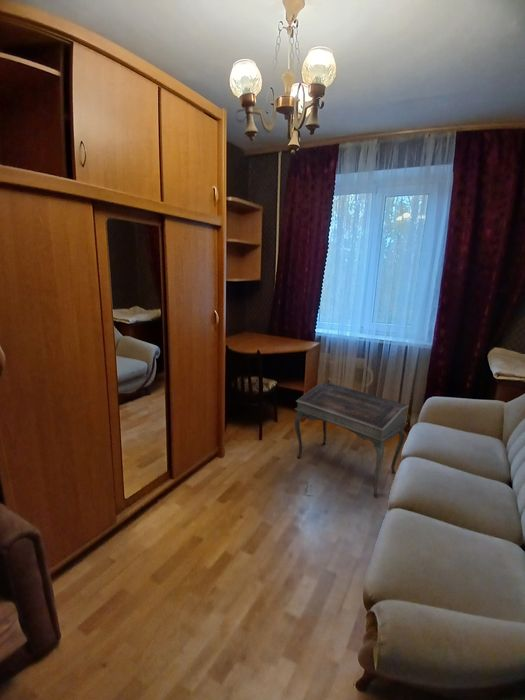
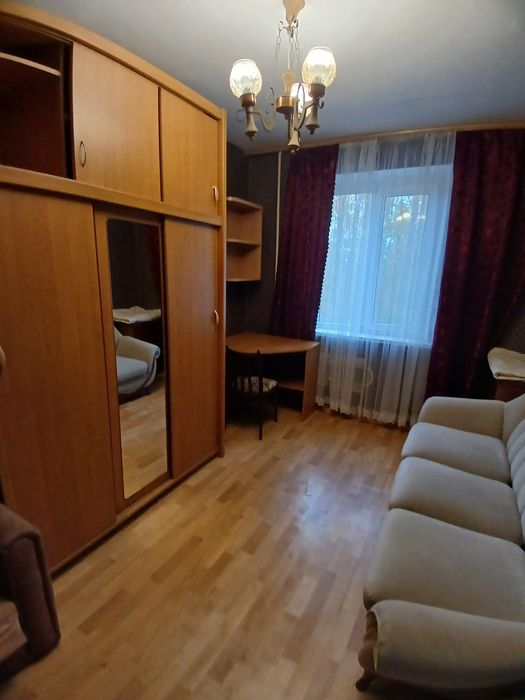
- writing desk (349, 430)
